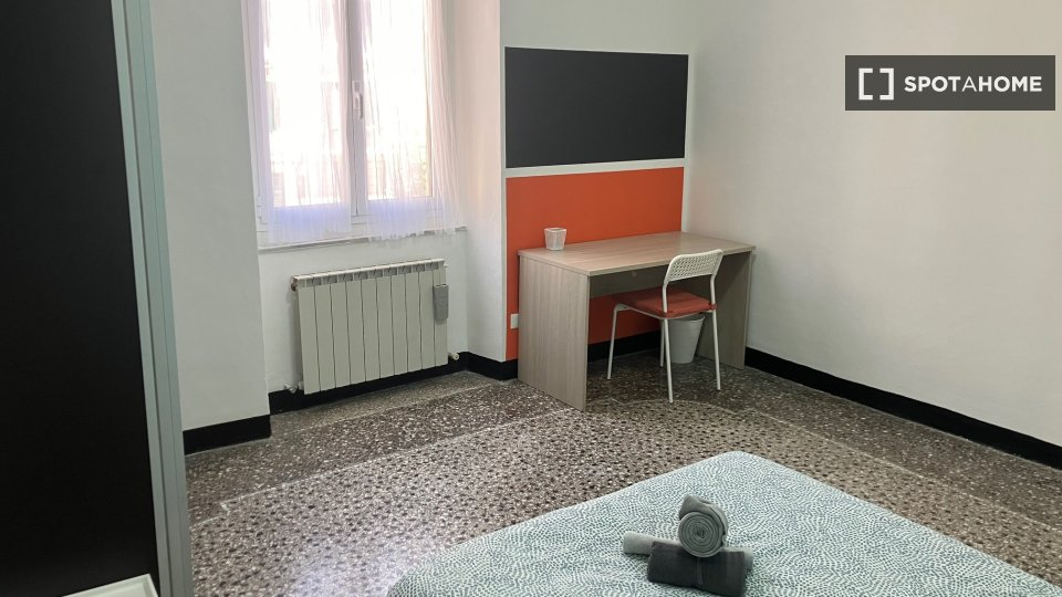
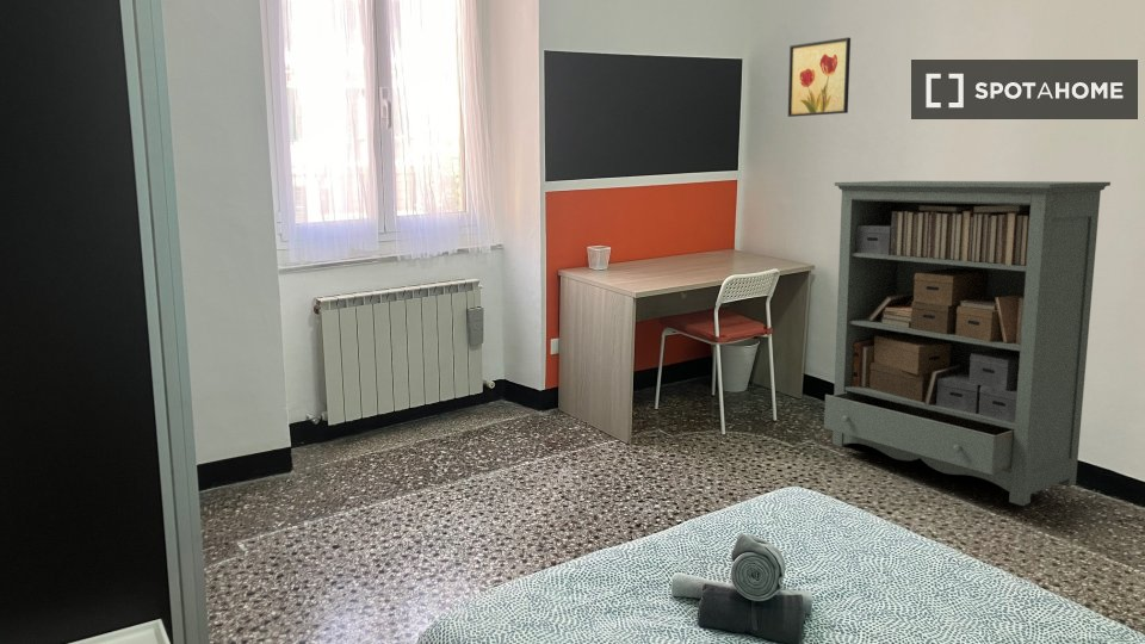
+ bookshelf (943, 329)
+ wall art (818, 78)
